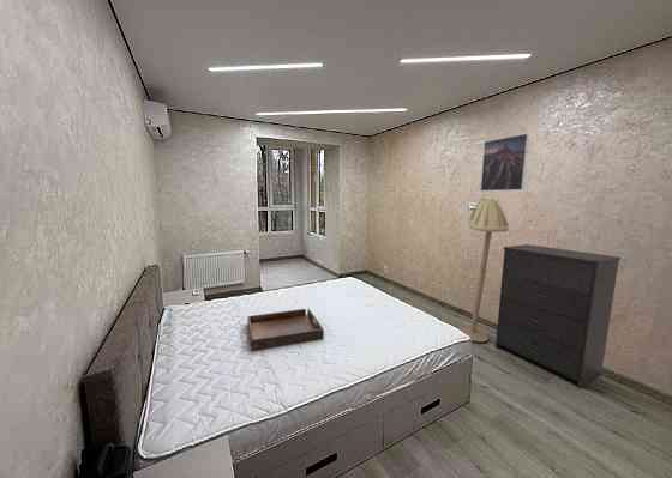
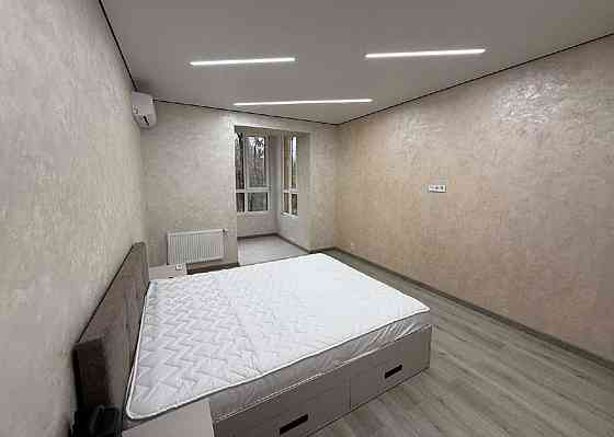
- floor lamp (482, 267)
- dresser (550, 307)
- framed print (503, 164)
- serving tray (283, 326)
